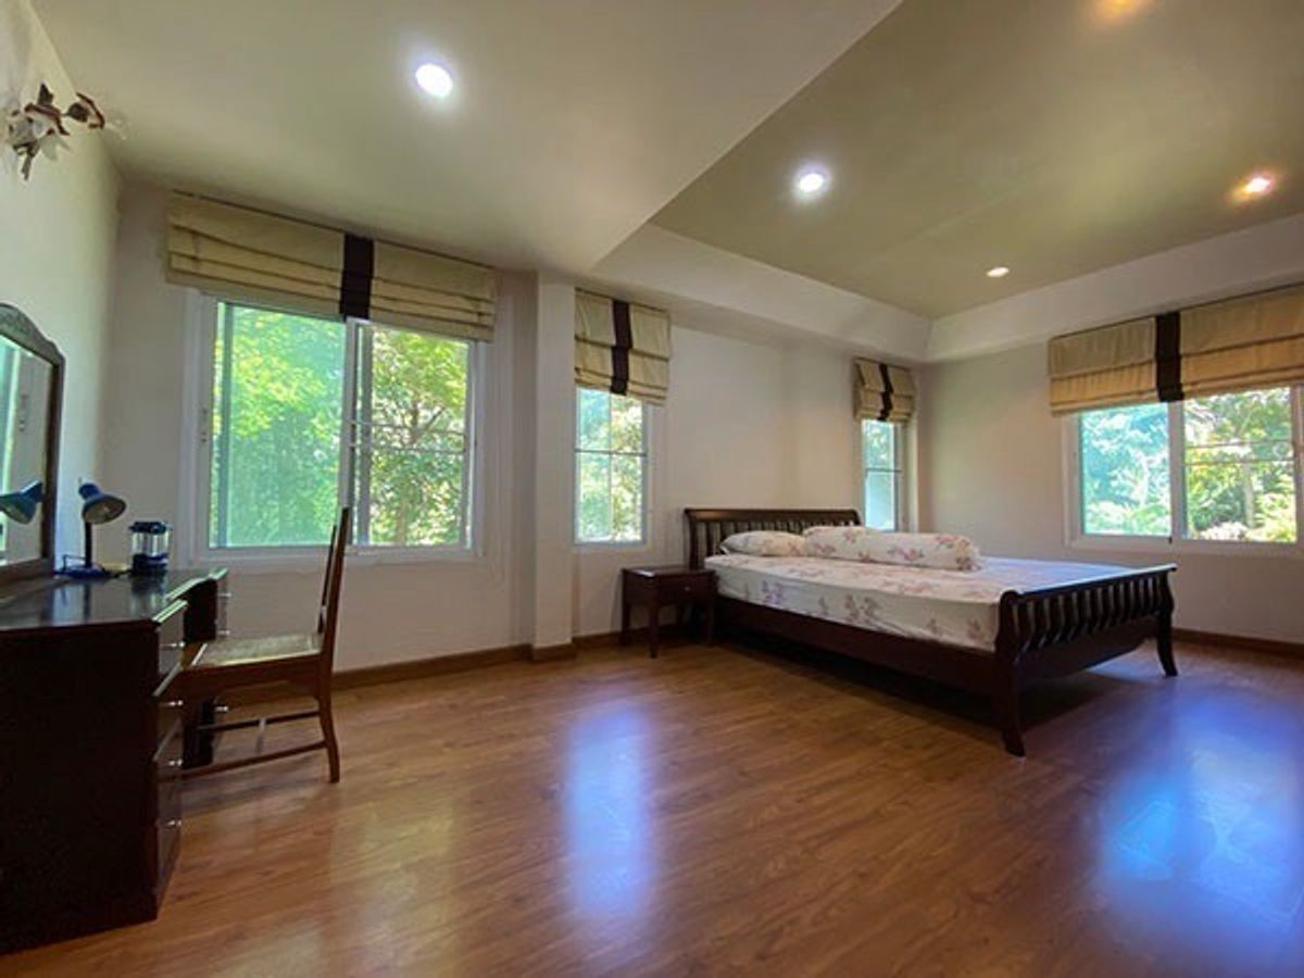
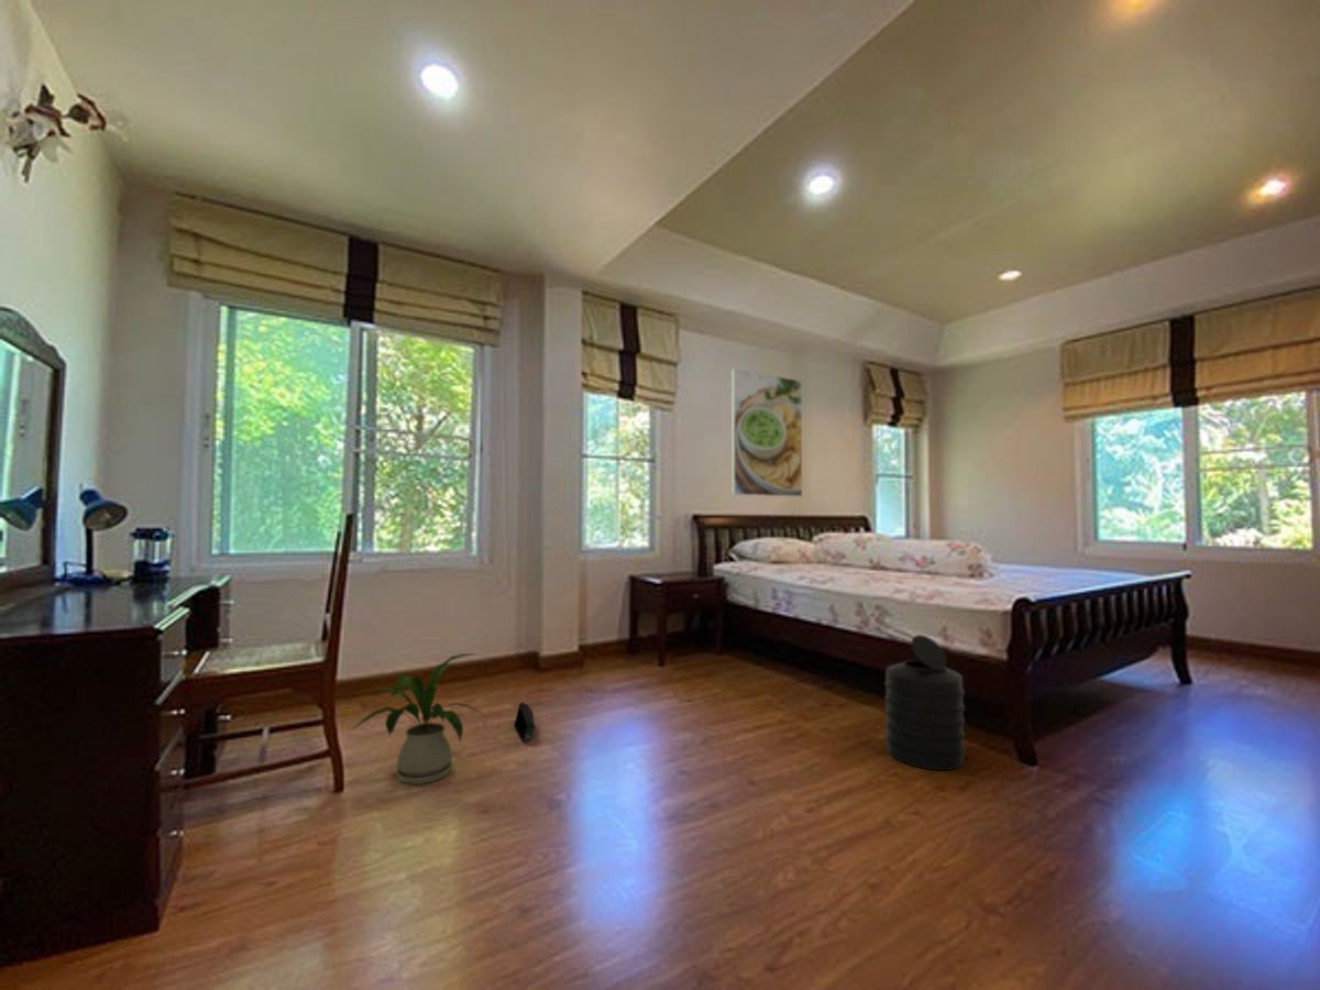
+ gun holster (526, 721)
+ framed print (768, 435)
+ house plant (418, 712)
+ trash can (923, 694)
